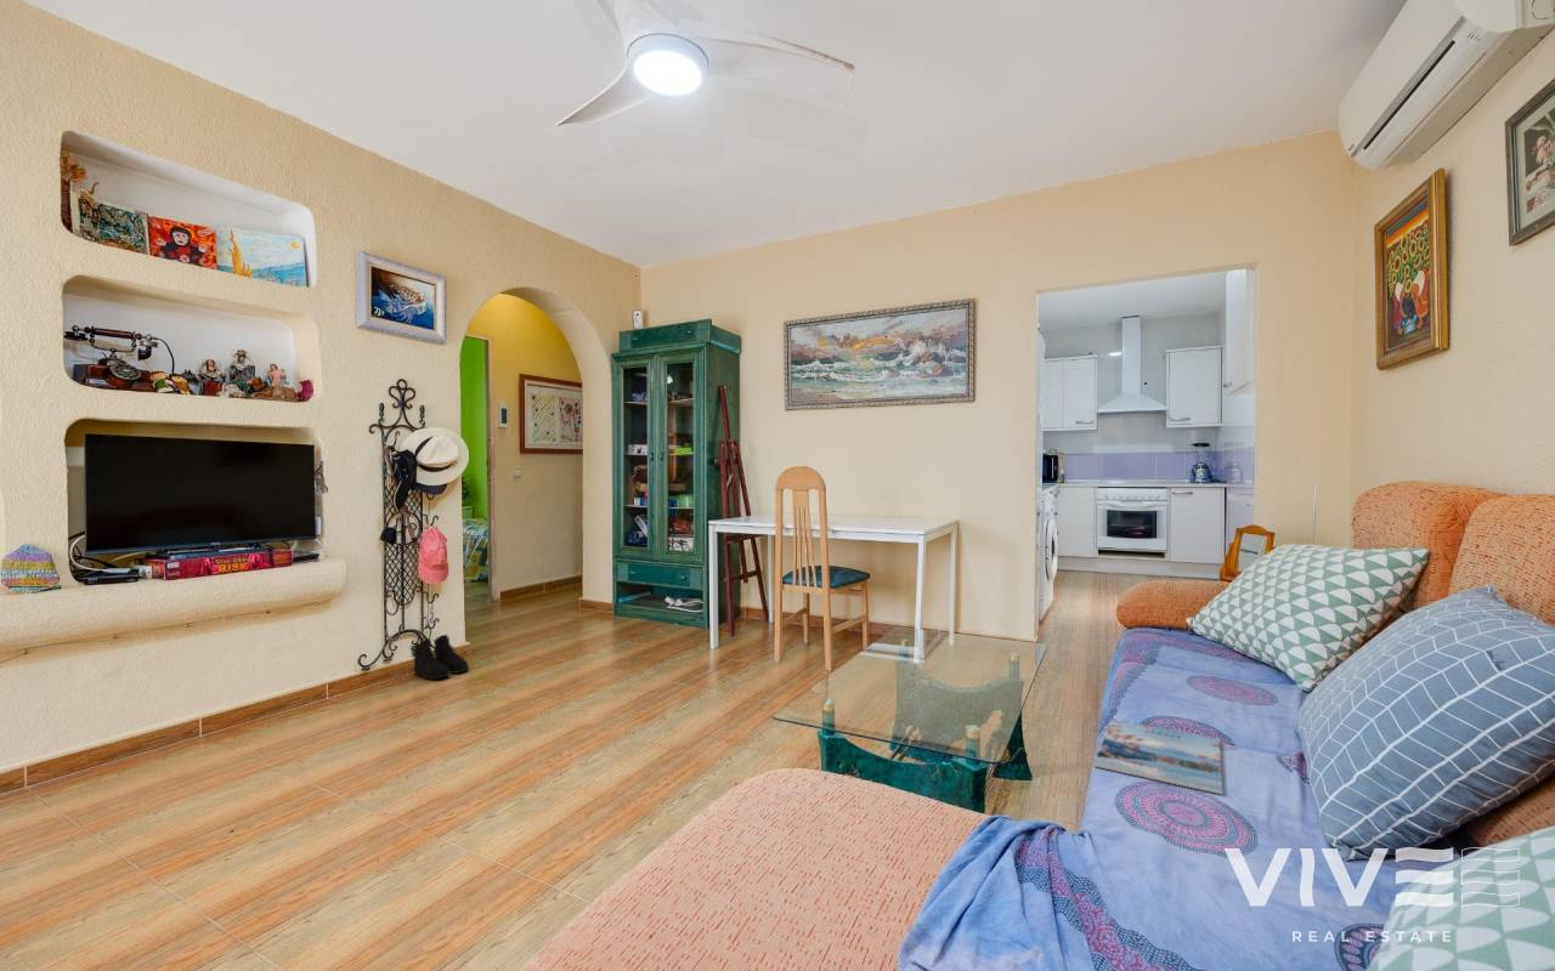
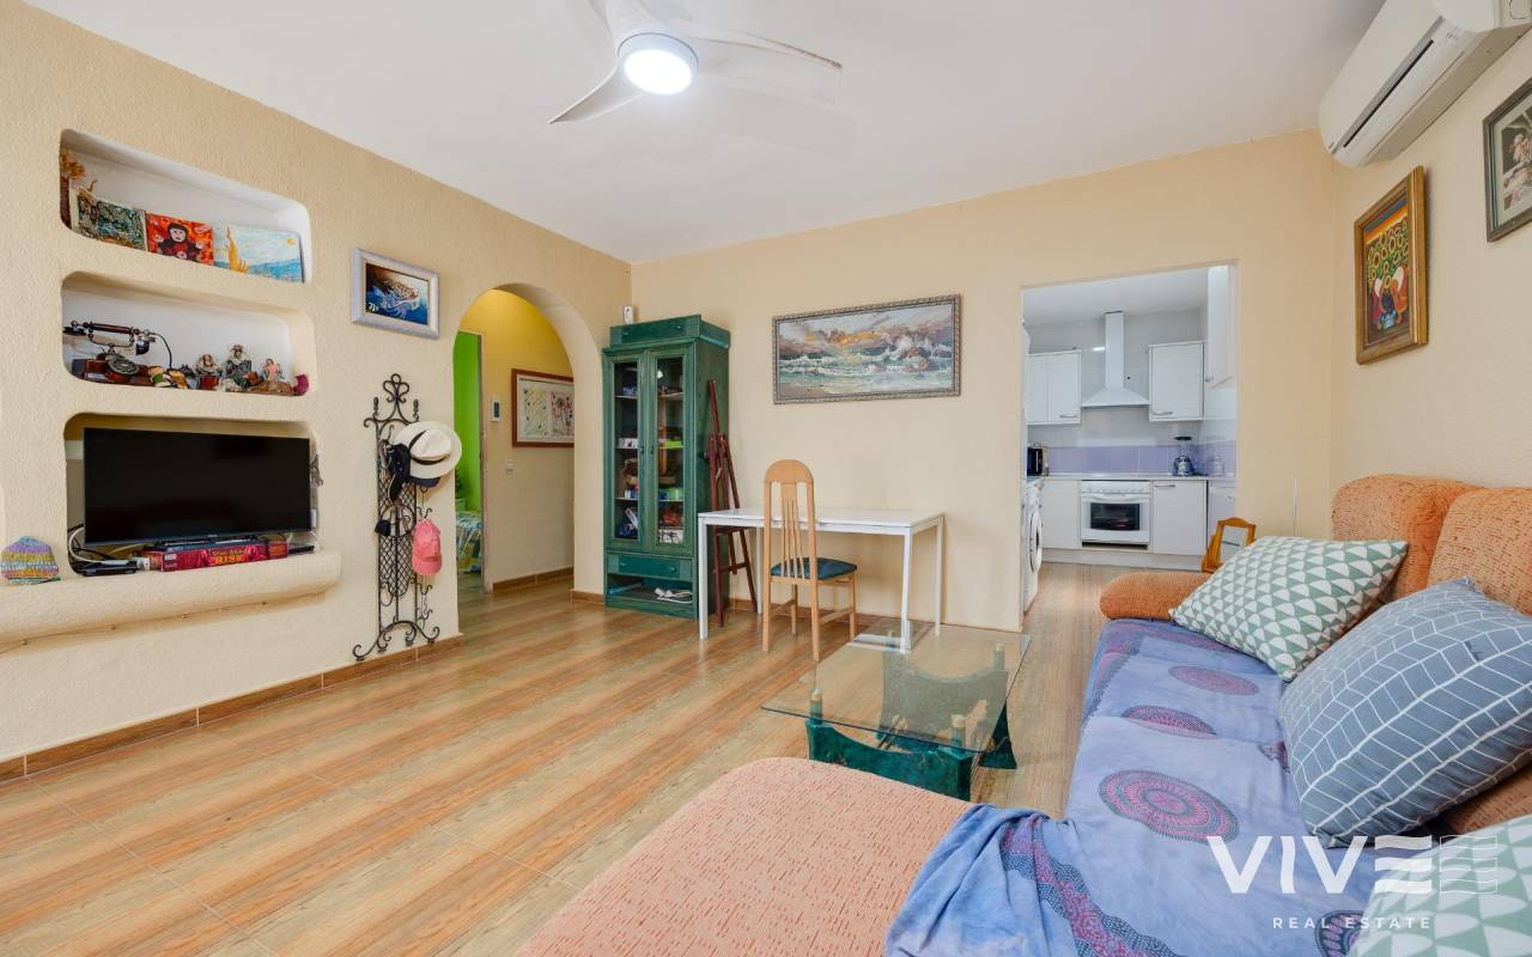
- magazine (1159, 751)
- boots (440, 654)
